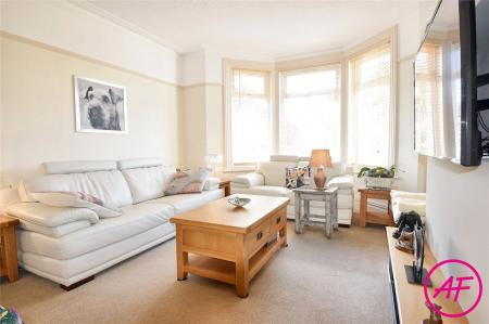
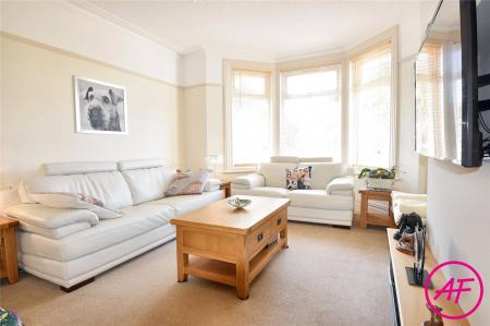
- stool (316, 215)
- lamp (319, 168)
